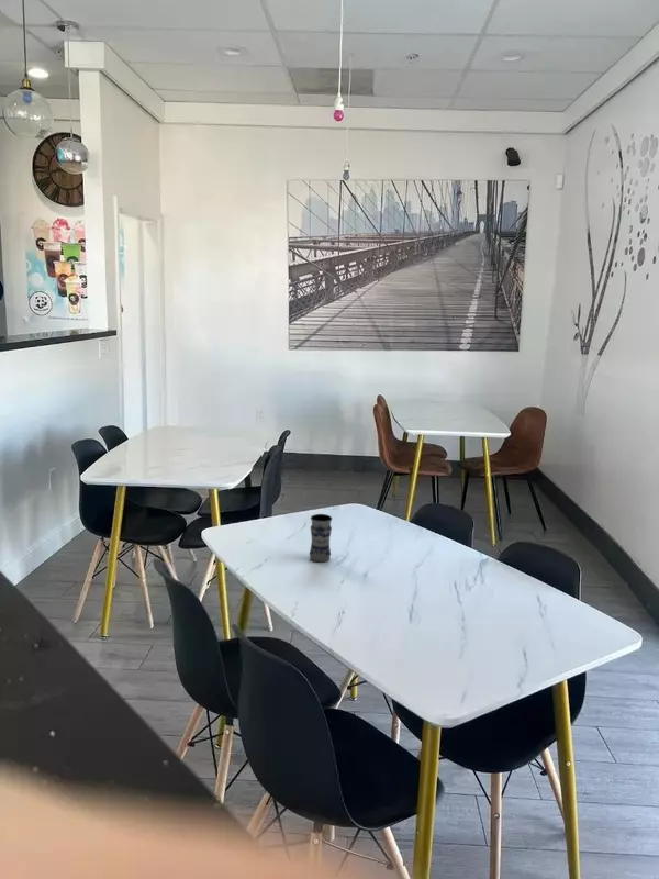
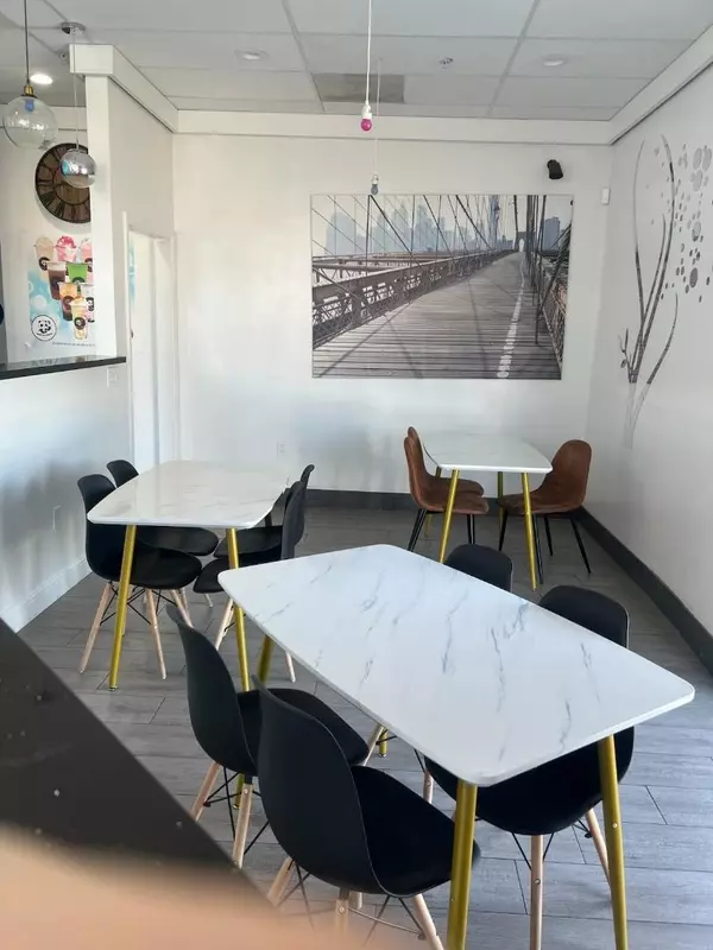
- jar (320, 537)
